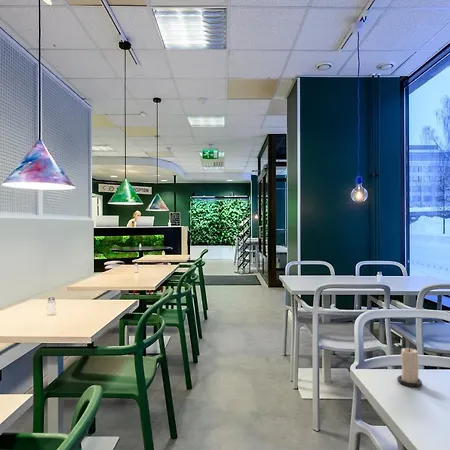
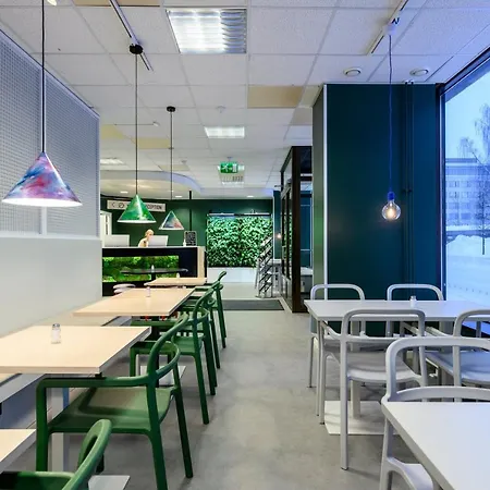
- candle (409, 364)
